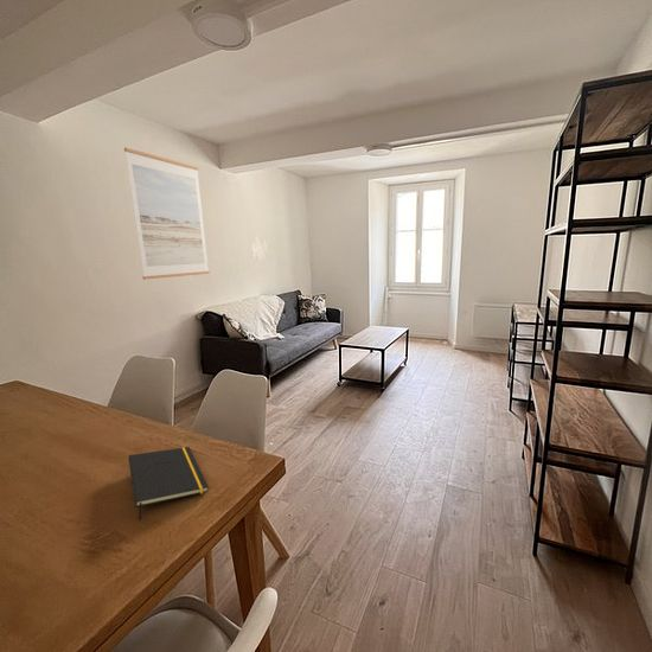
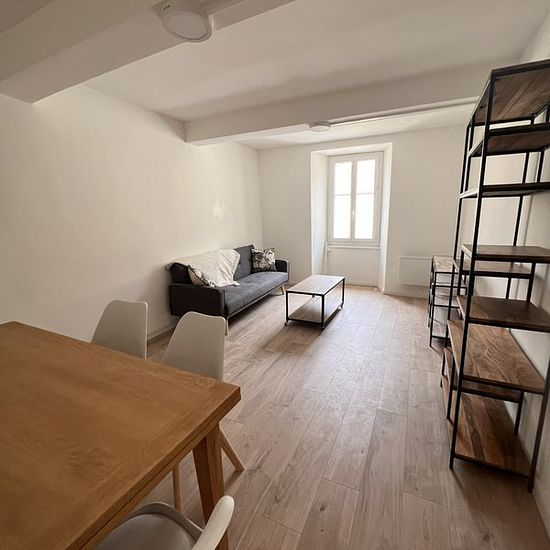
- notepad (166, 472)
- wall art (172, 219)
